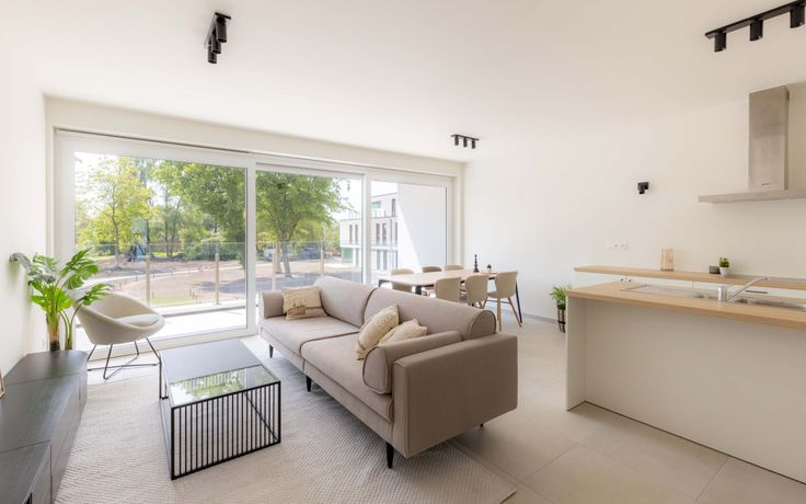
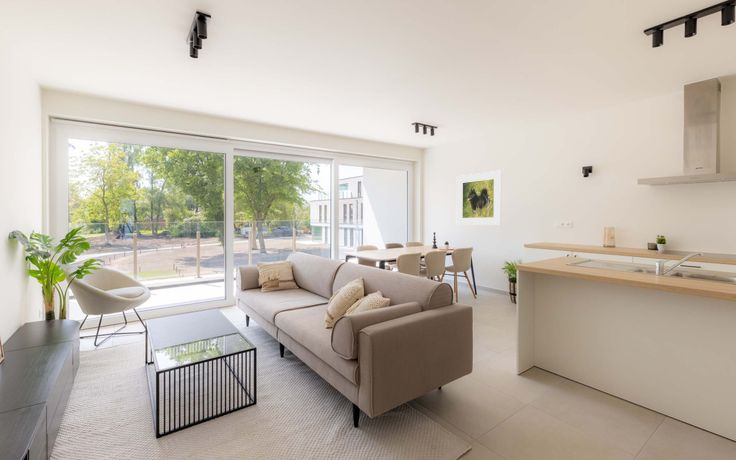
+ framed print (477, 199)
